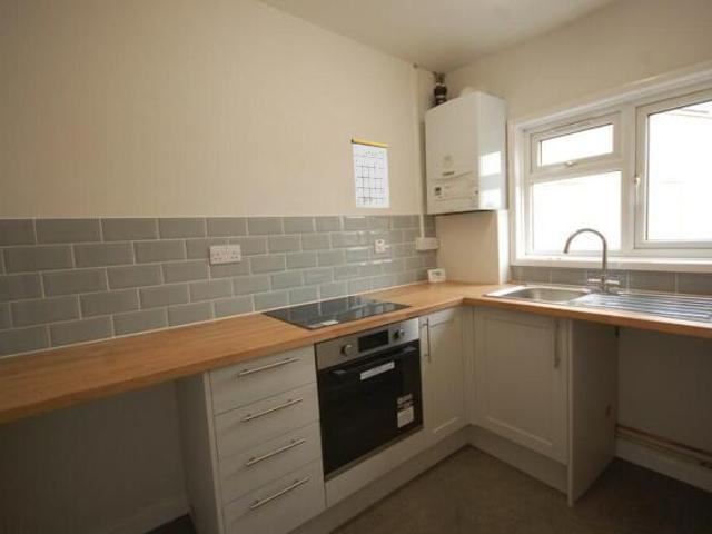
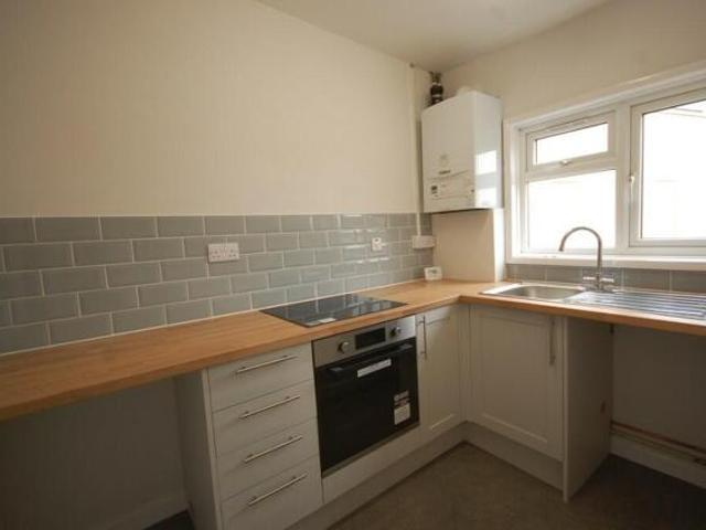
- calendar (370, 167)
